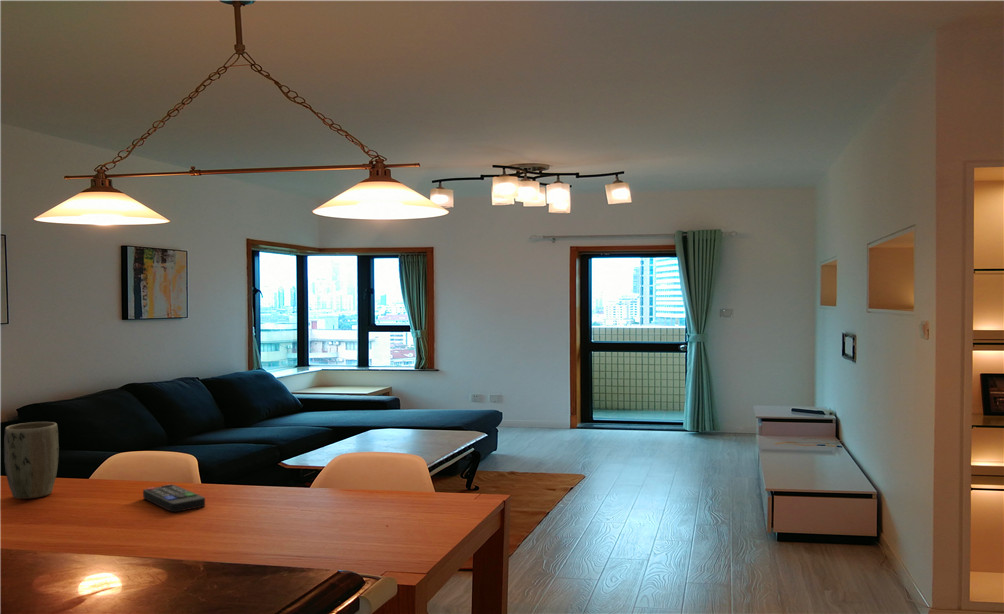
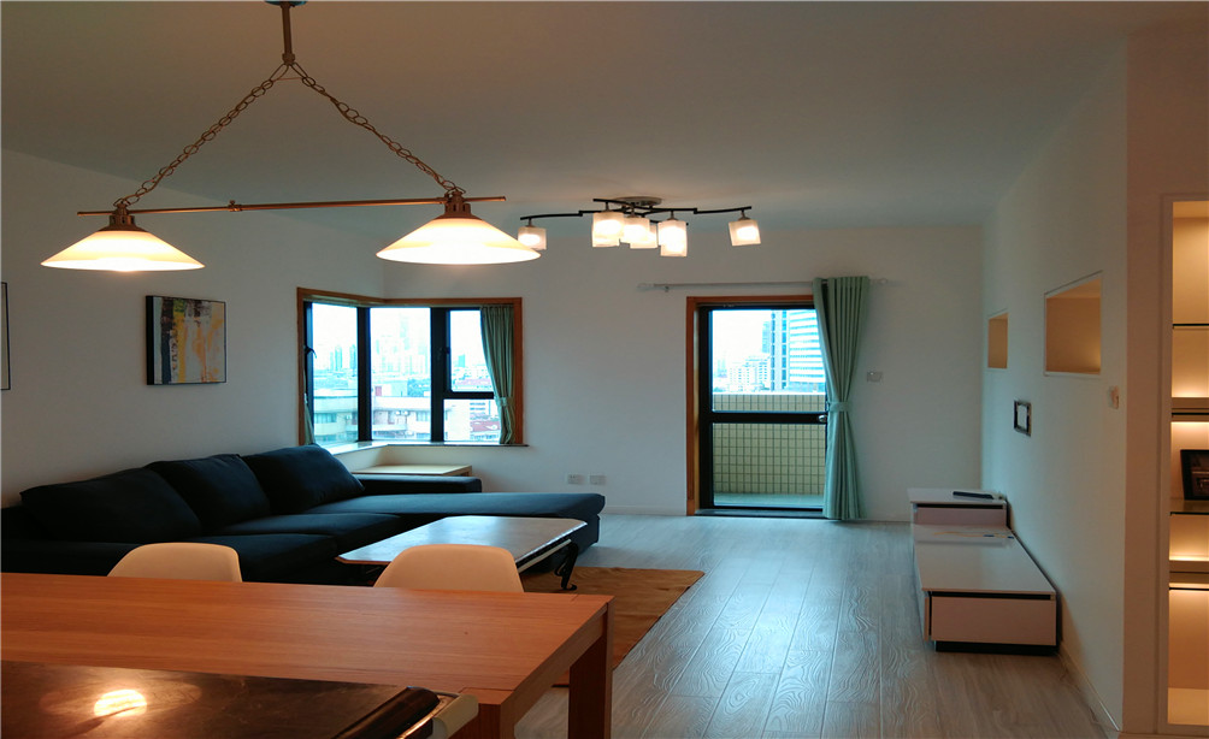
- plant pot (32, 460)
- remote control (173, 497)
